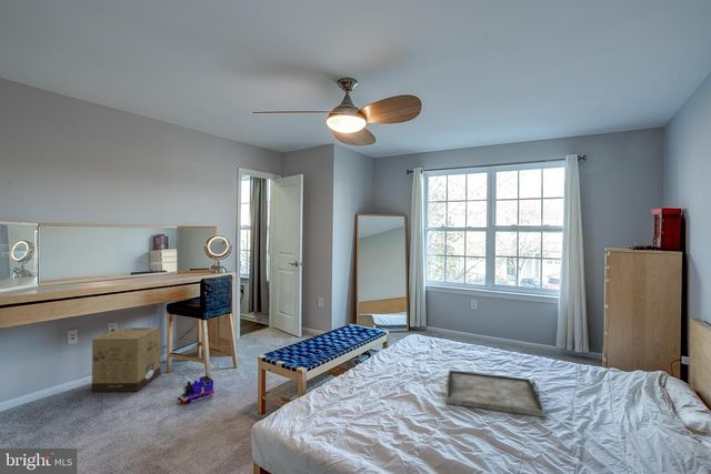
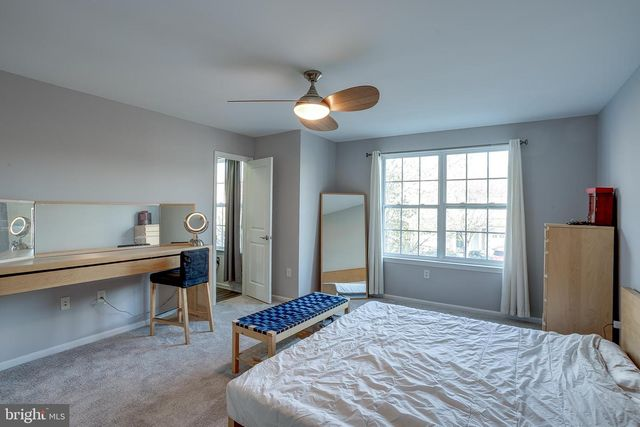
- serving tray (490, 385)
- toy train (196, 389)
- cardboard box (128, 357)
